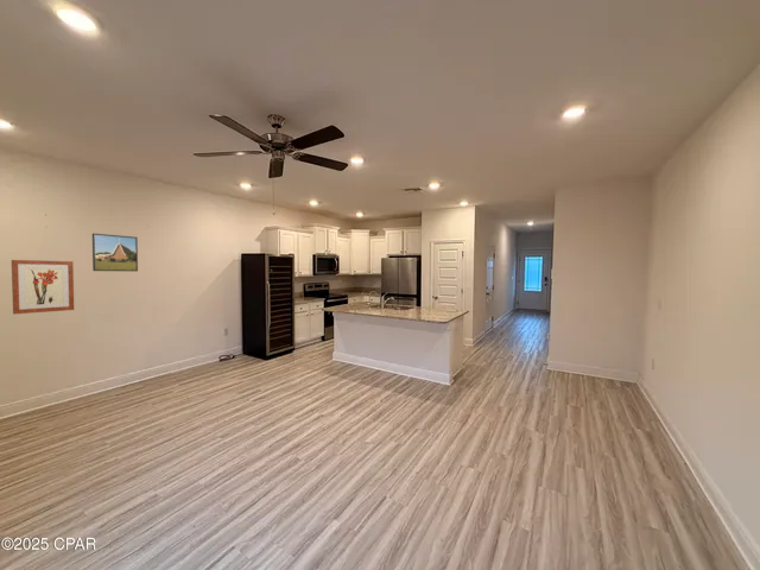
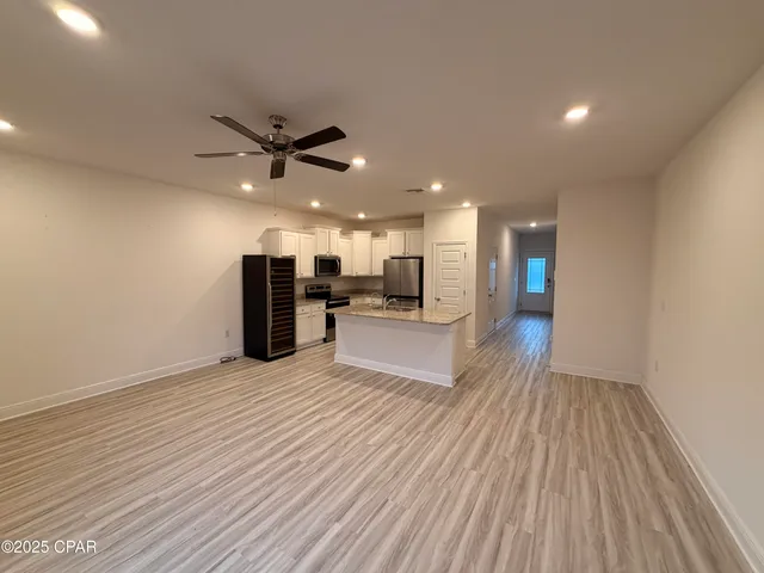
- wall art (44, 286)
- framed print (115, 253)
